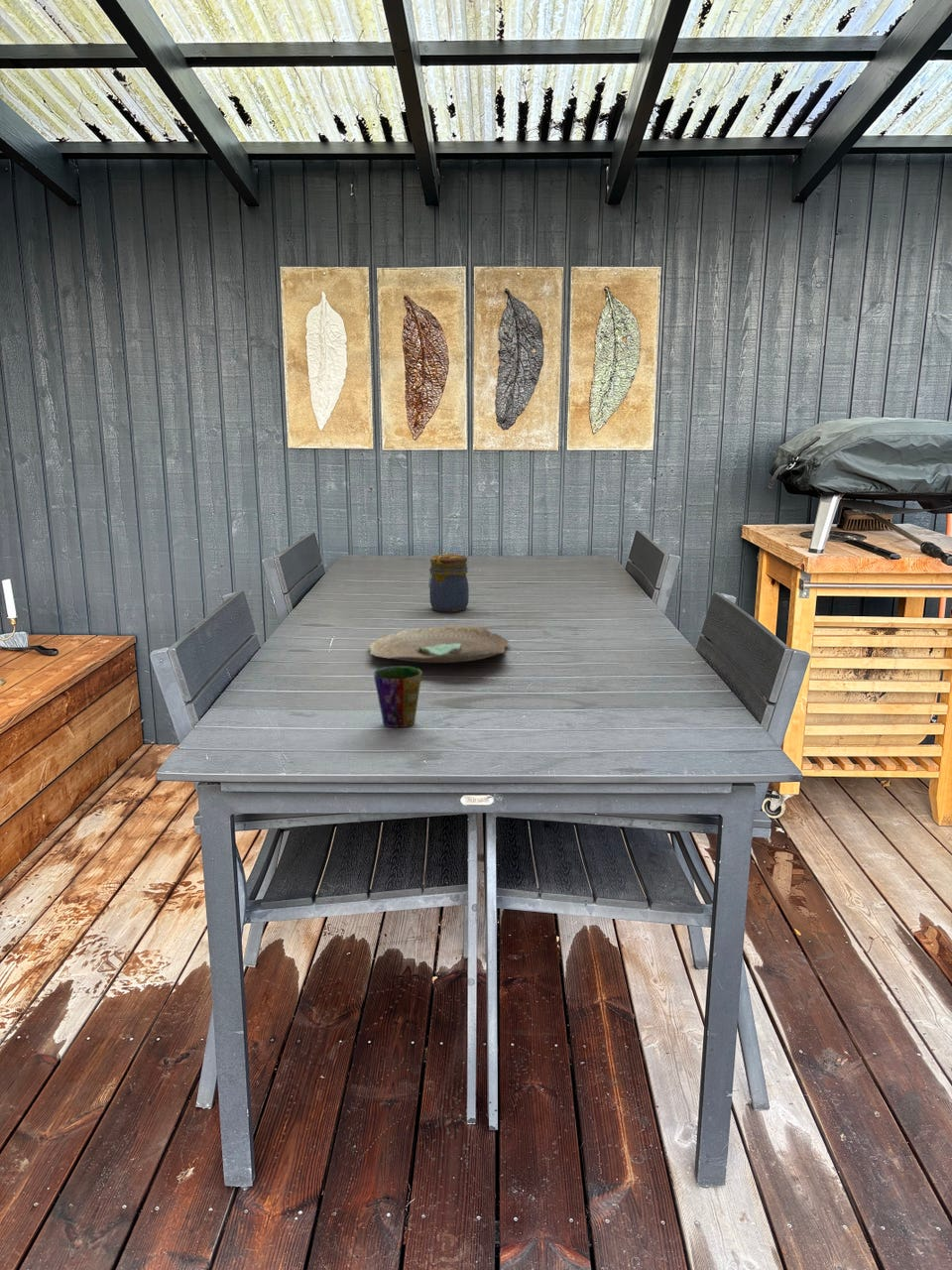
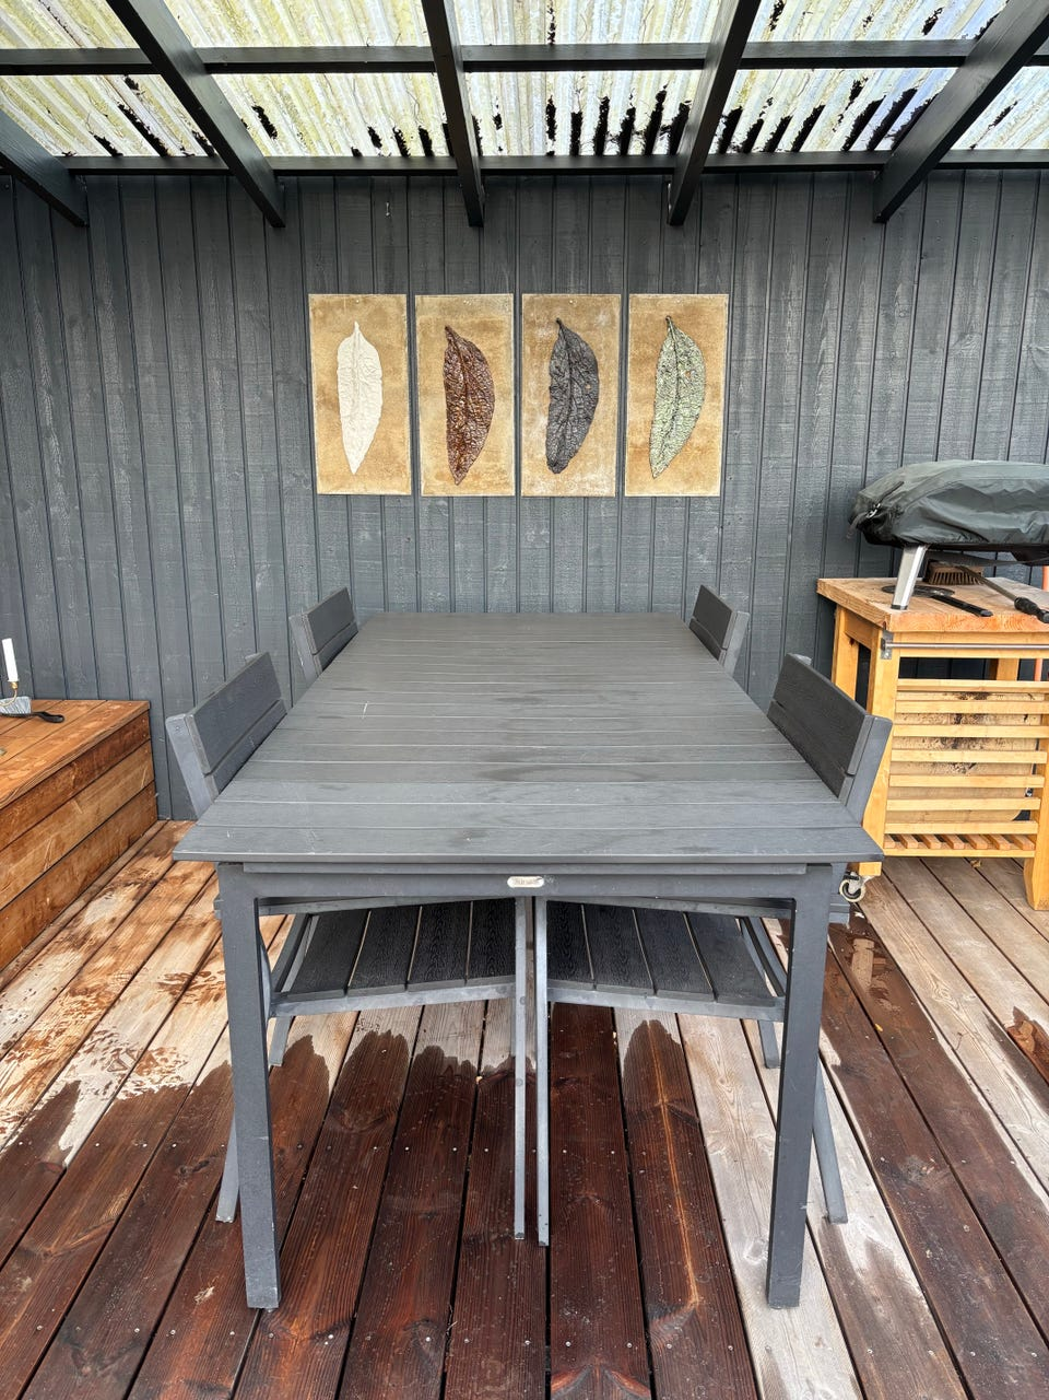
- jar (447, 581)
- cup (397, 699)
- decorative bowl (440, 641)
